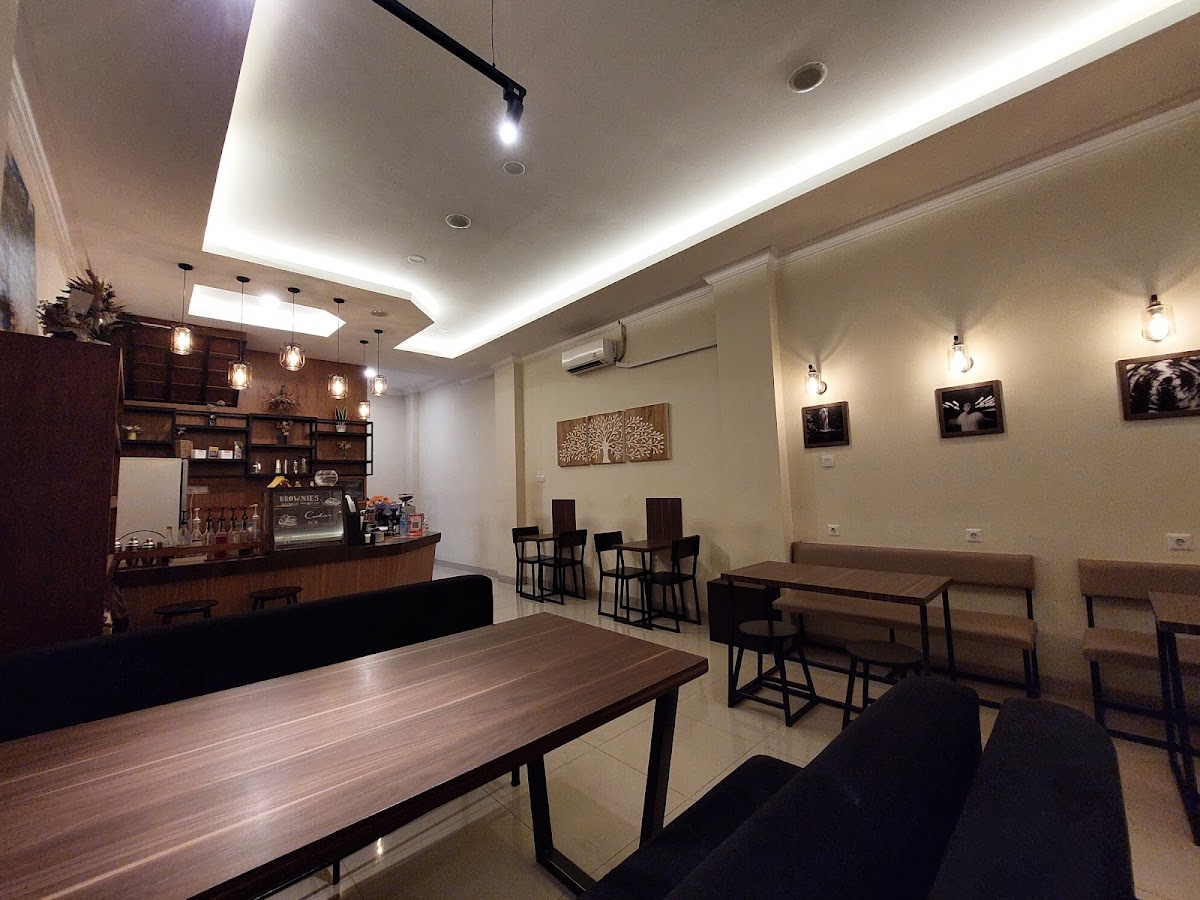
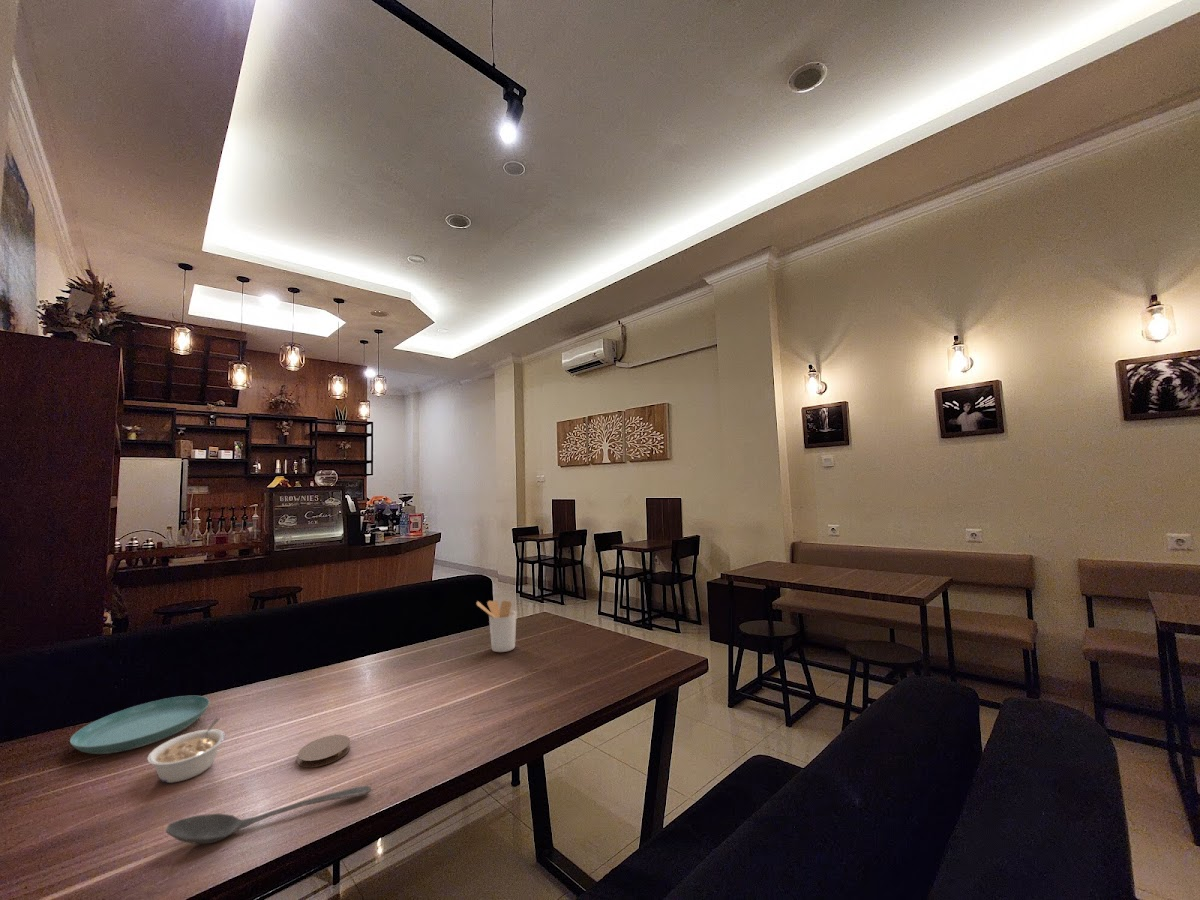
+ saucer (144, 724)
+ coaster (324, 750)
+ legume (187, 753)
+ stirrer (277, 809)
+ utensil holder (495, 623)
